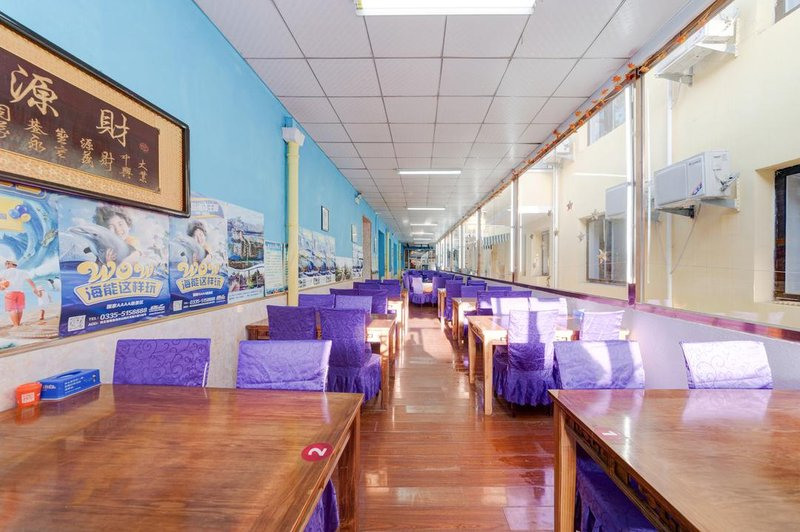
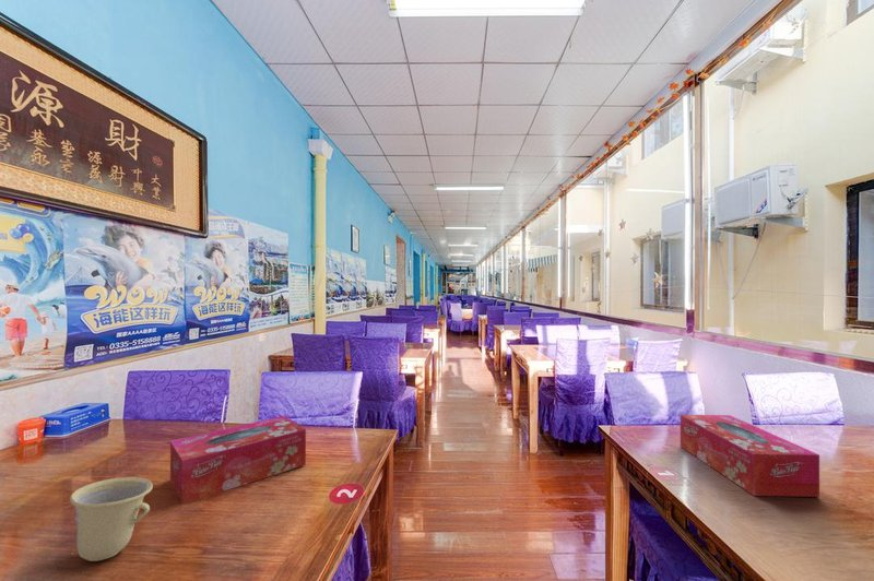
+ cup (113, 518)
+ tissue box (740, 450)
+ tissue box (240, 453)
